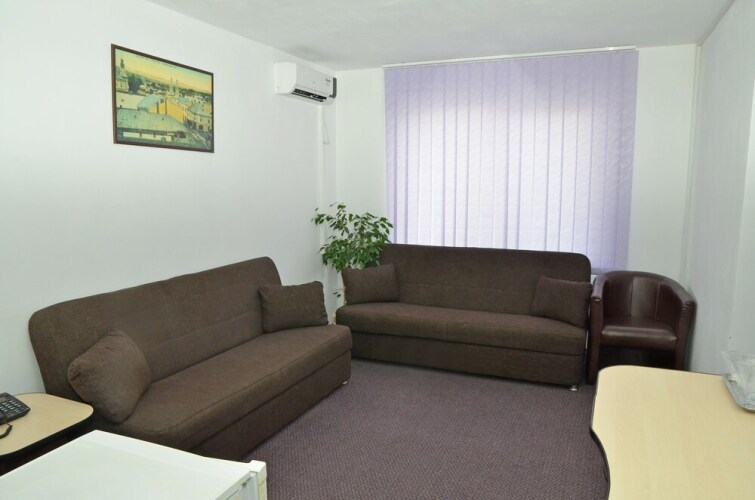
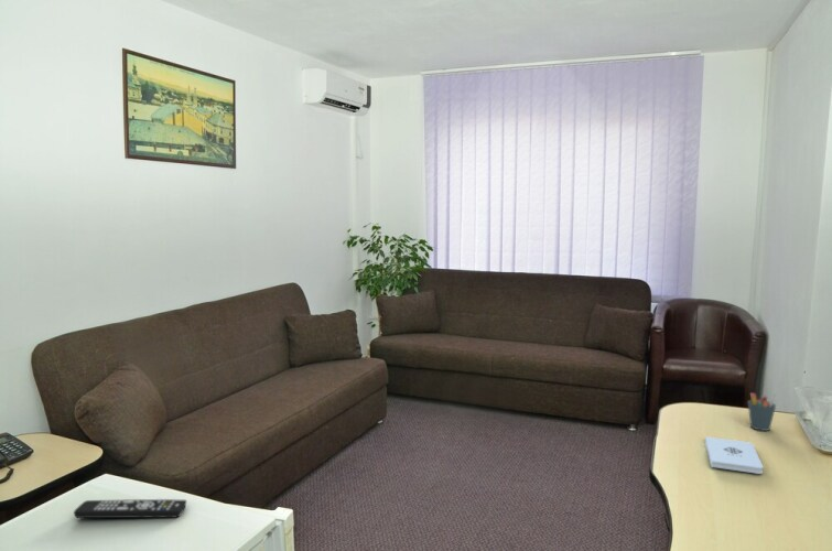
+ remote control (131, 509)
+ notepad (732, 454)
+ pen holder (760, 409)
